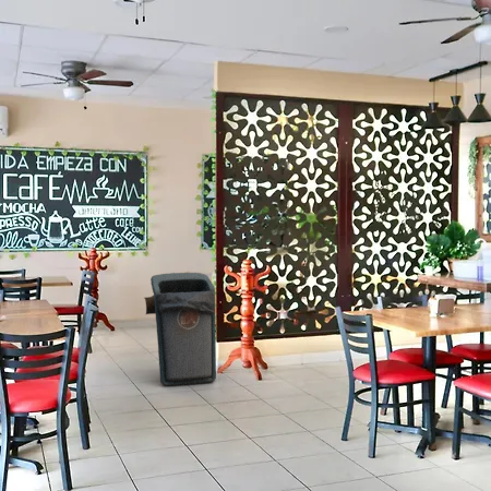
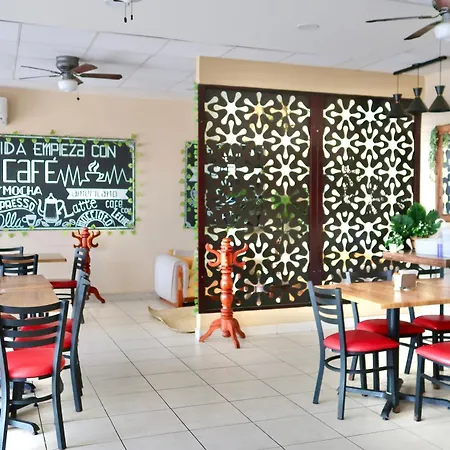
- trash can (182, 326)
